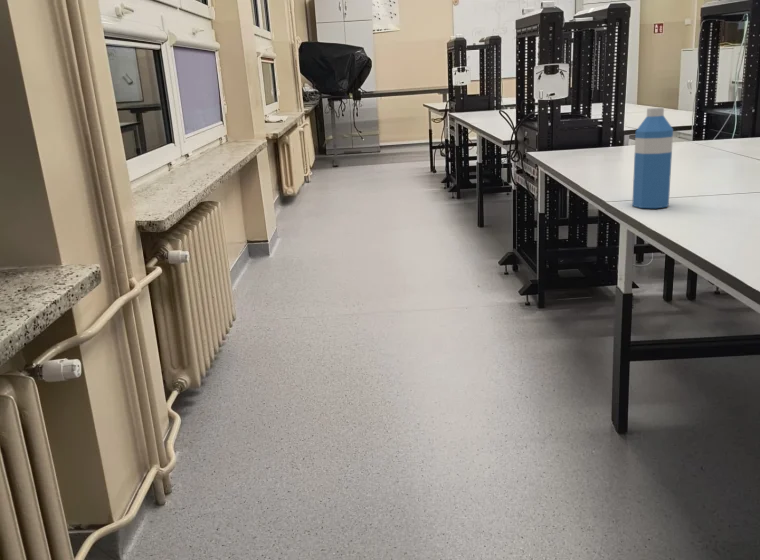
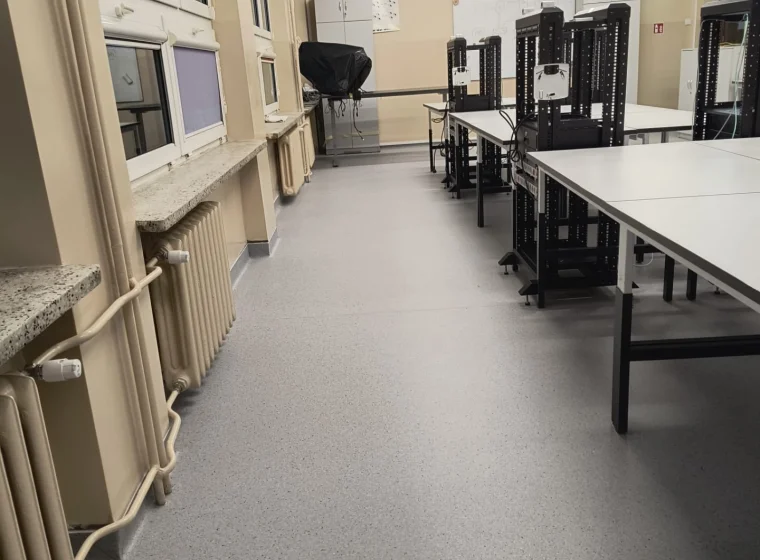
- water bottle (652, 157)
